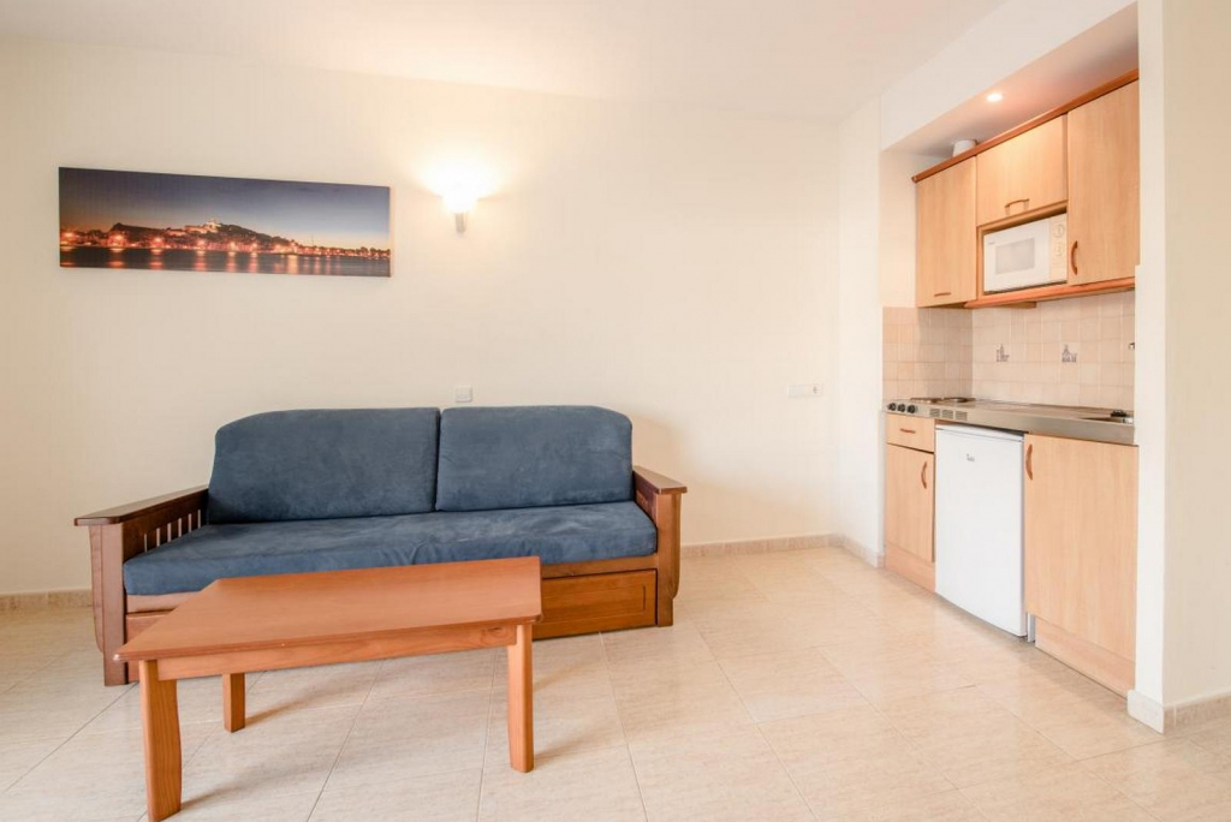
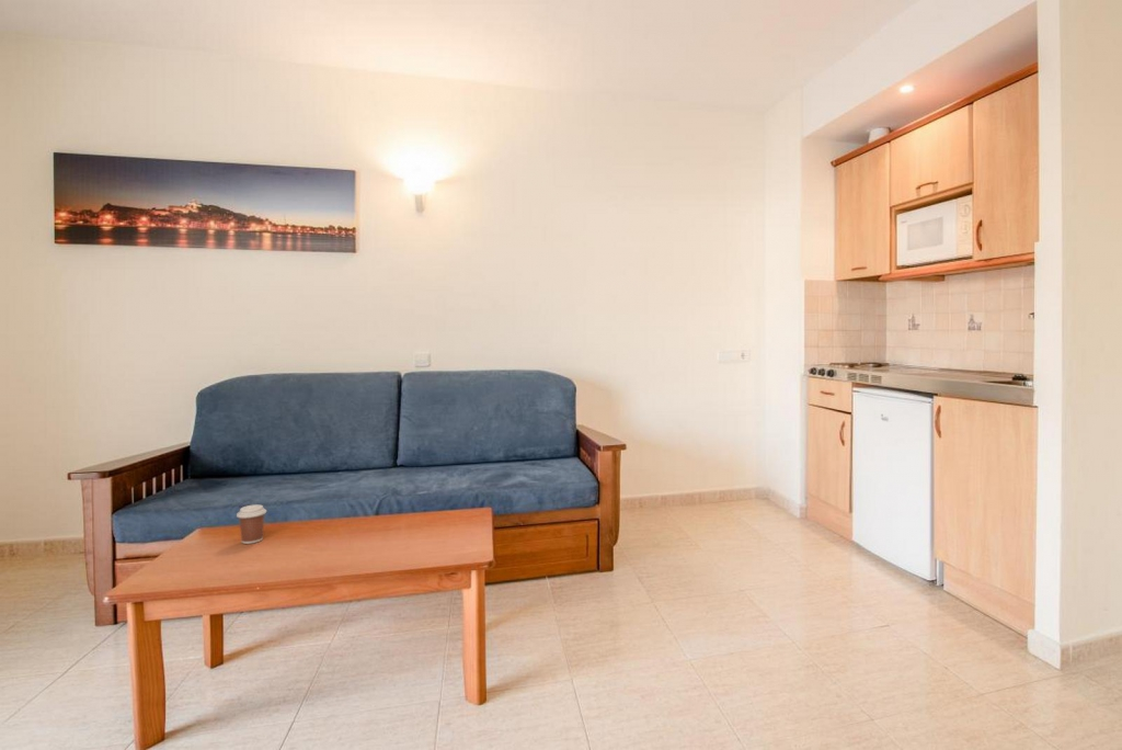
+ coffee cup (252, 523)
